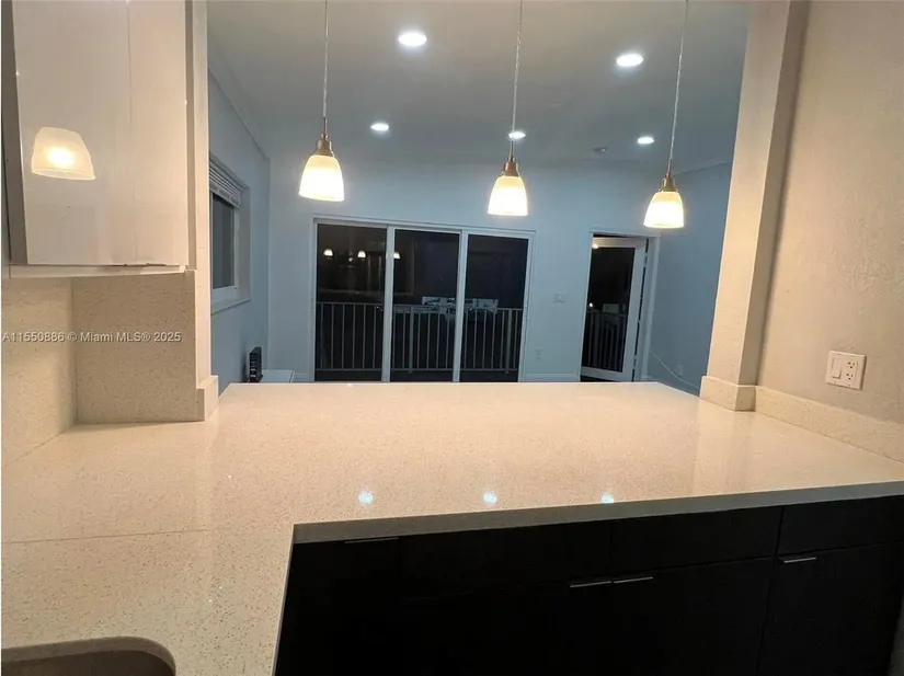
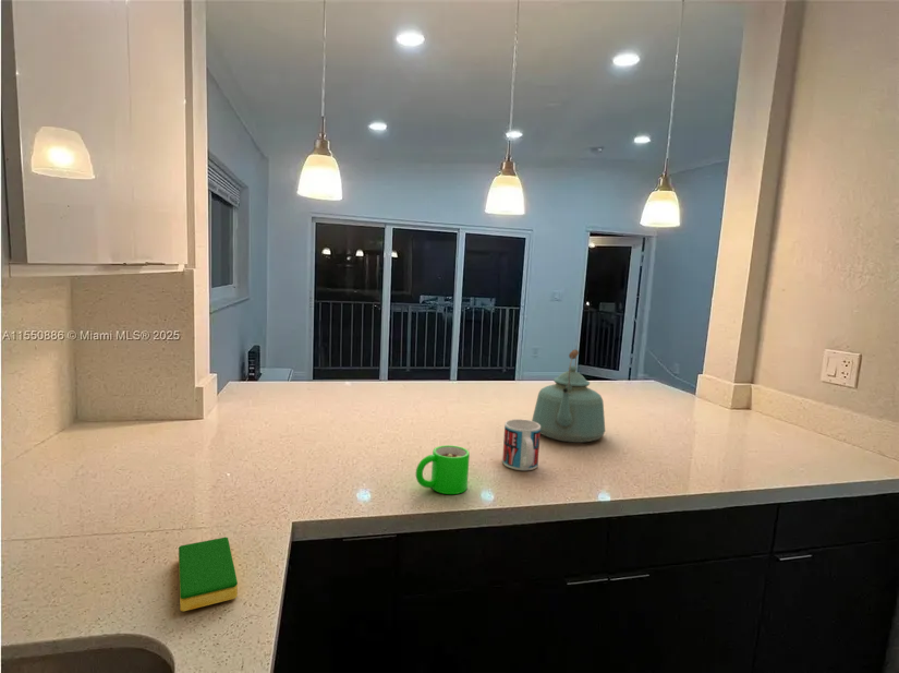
+ kettle (569, 394)
+ mug (441, 470)
+ dish sponge (206, 570)
+ mug (524, 446)
